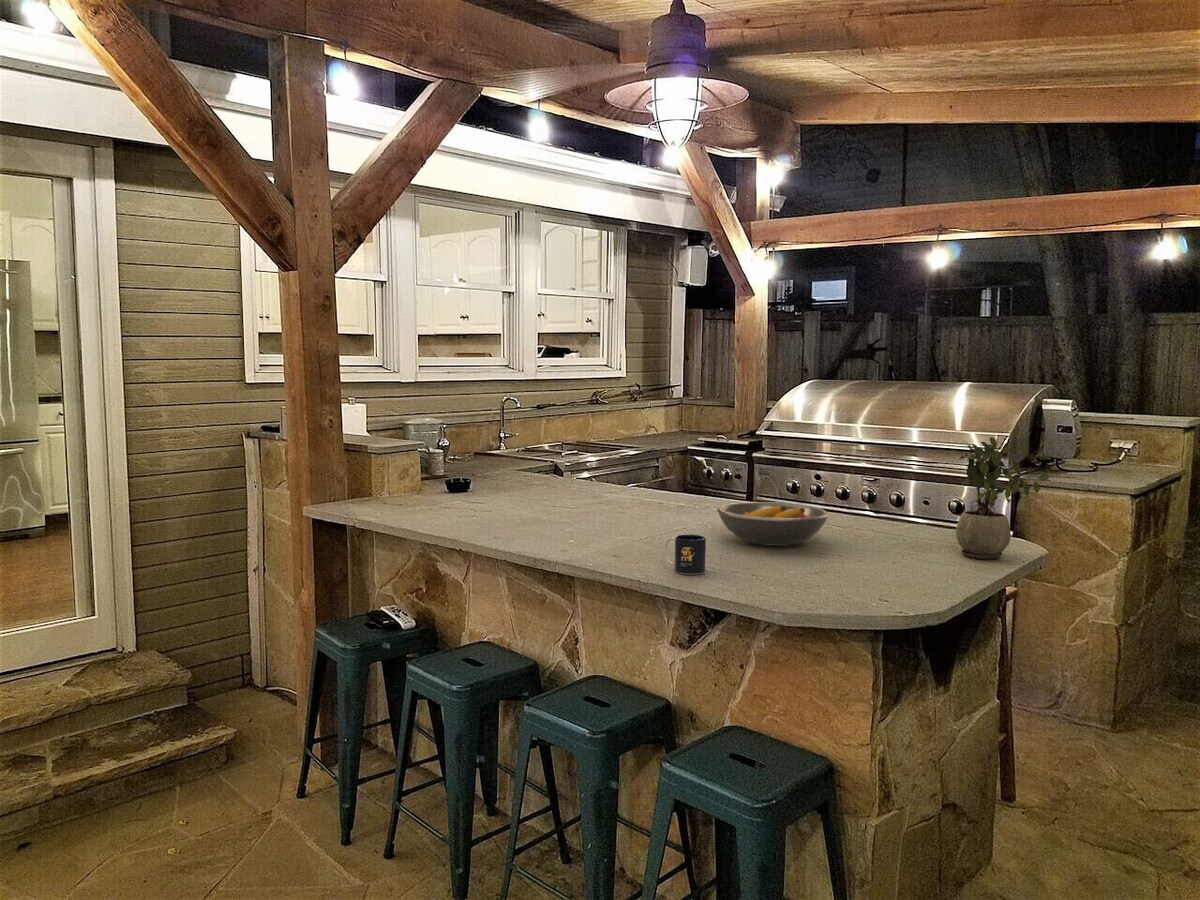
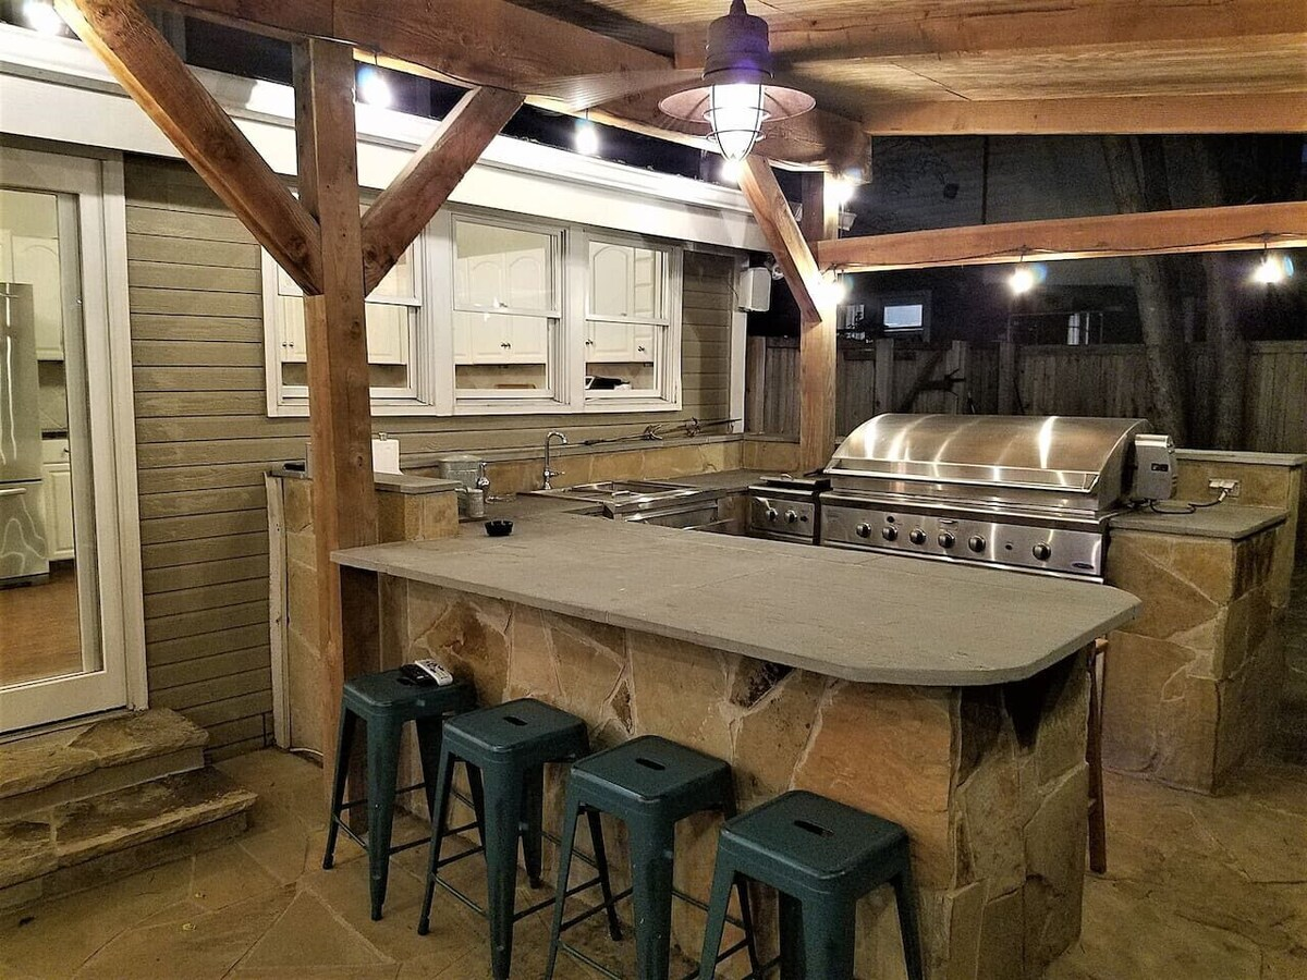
- fruit bowl (771, 521)
- potted plant (996, 497)
- mug (683, 553)
